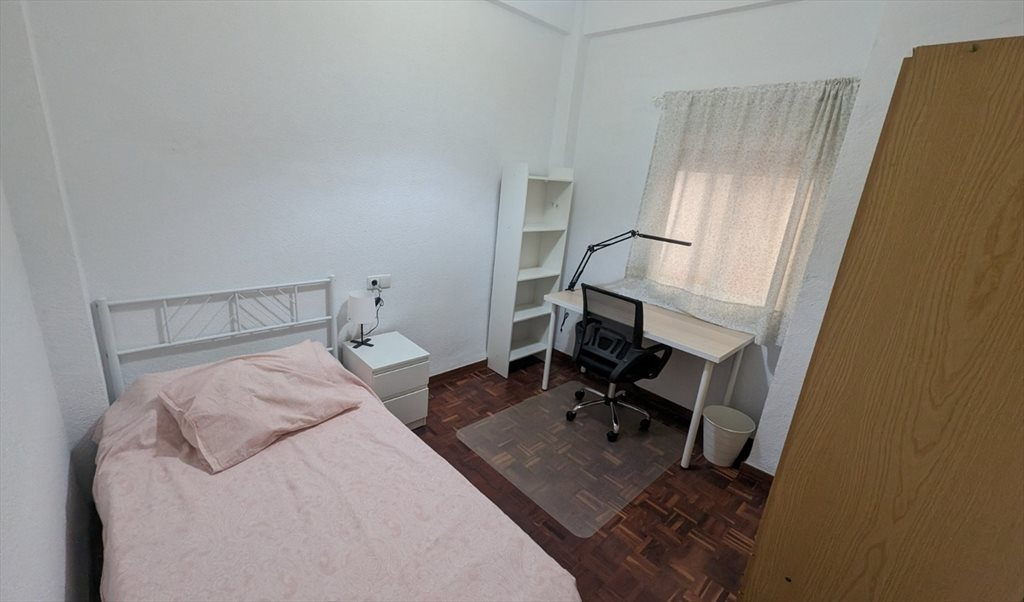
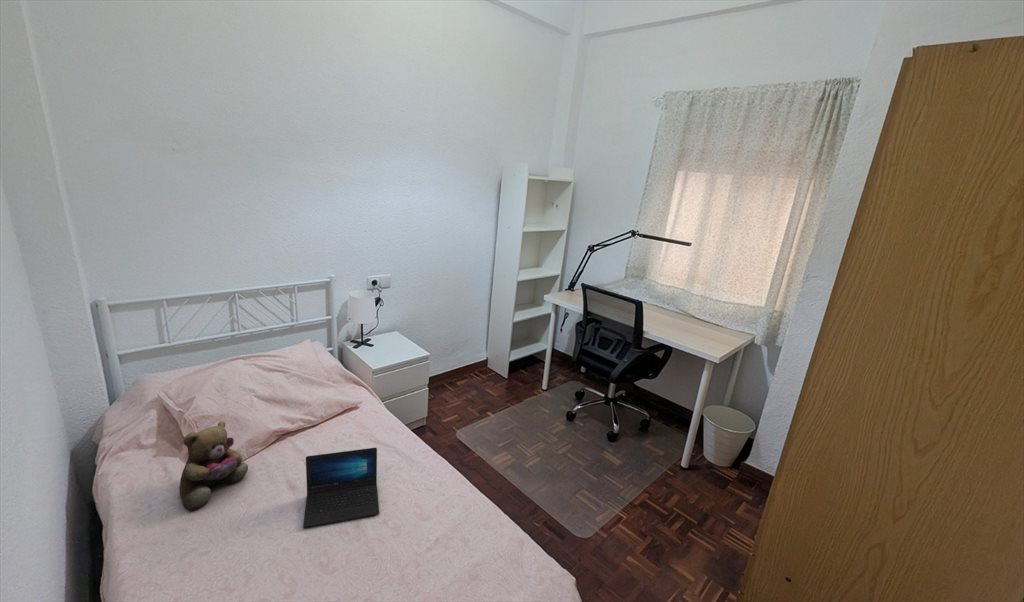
+ teddy bear (205, 459)
+ laptop (342, 484)
